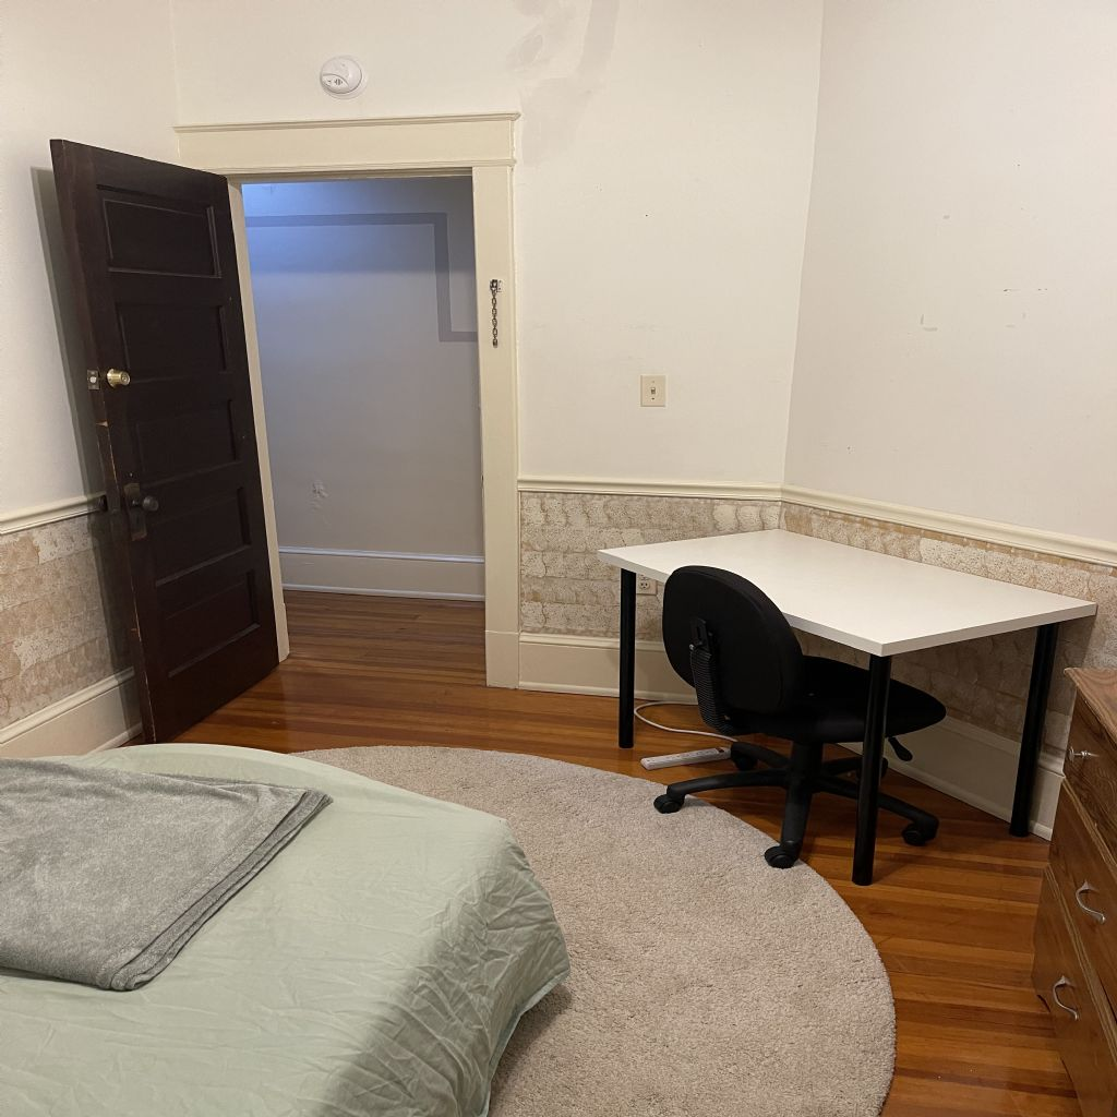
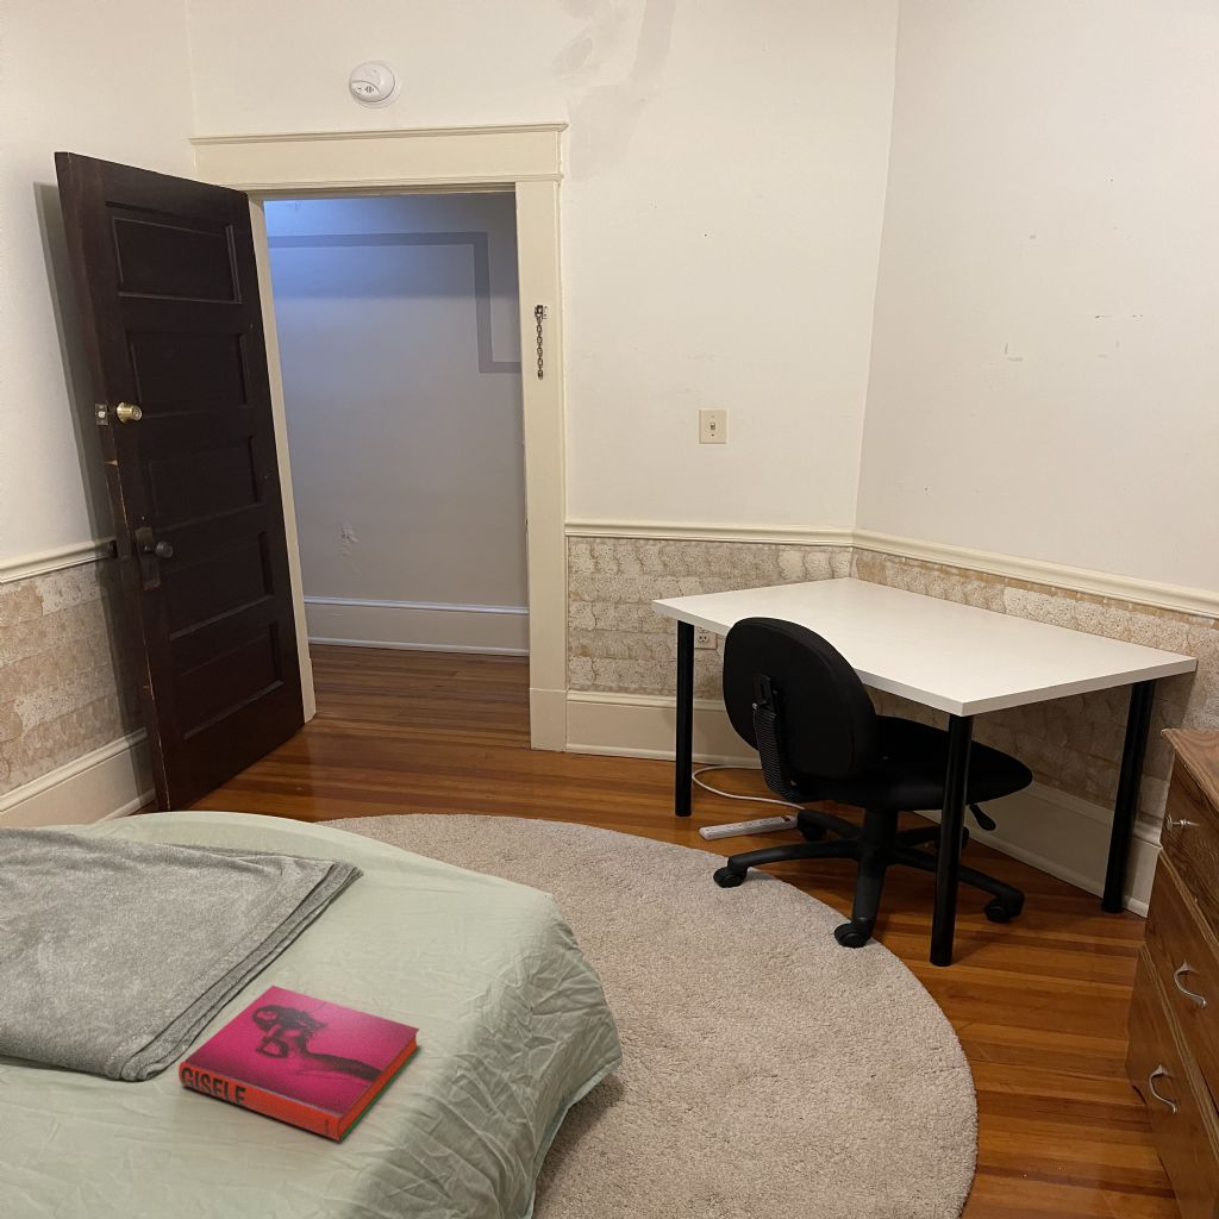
+ hardback book (302, 1056)
